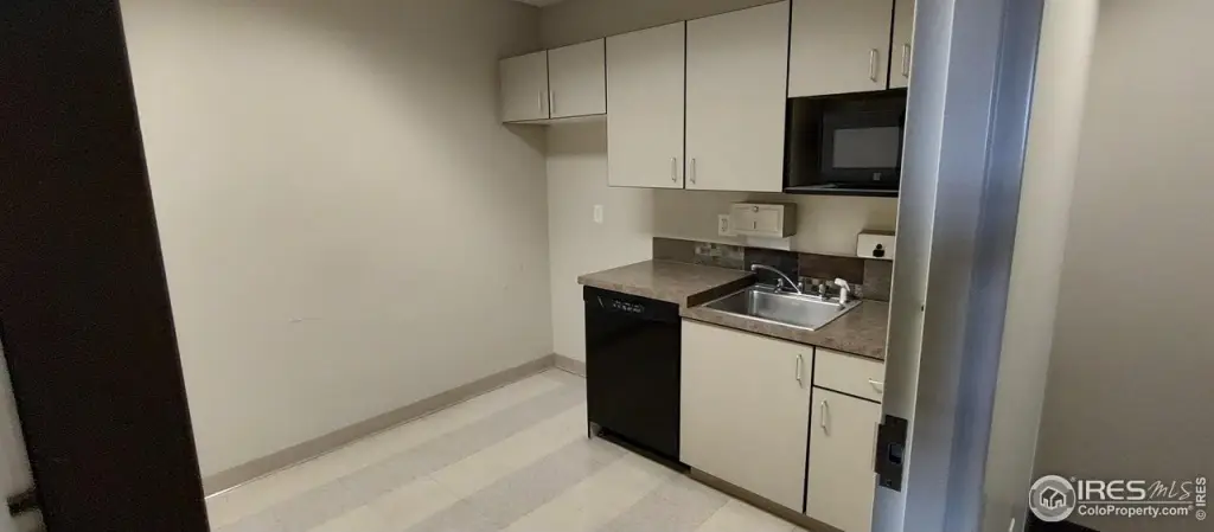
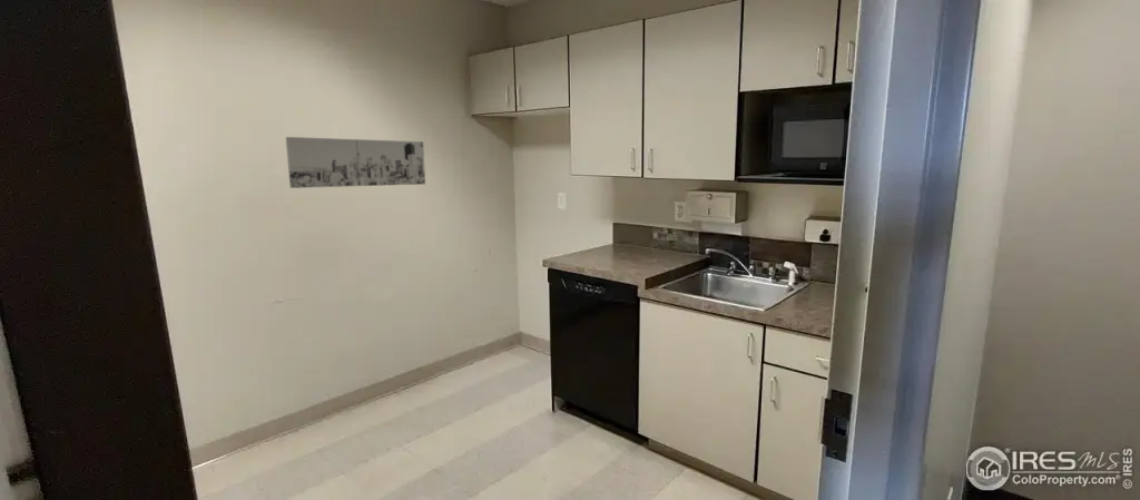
+ wall art (362, 163)
